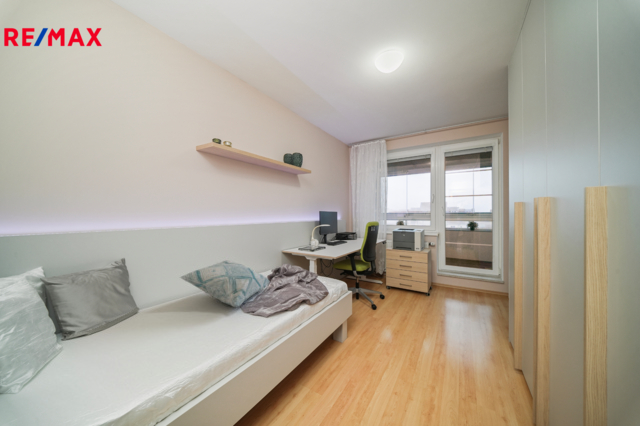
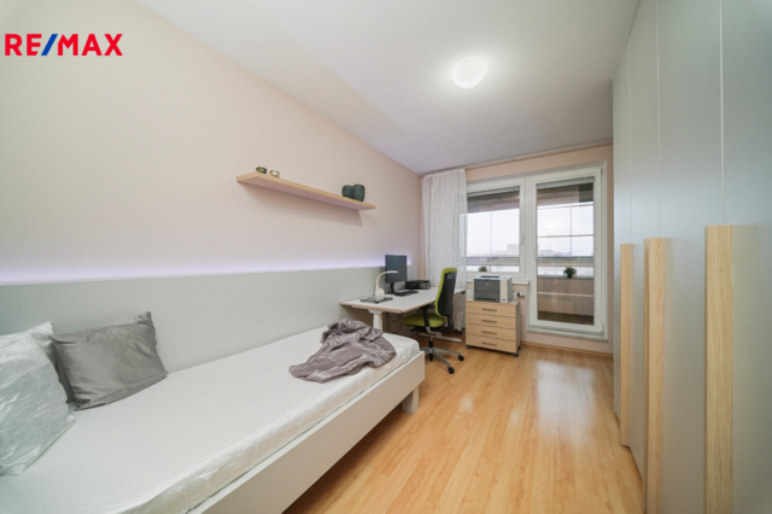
- decorative pillow (229, 281)
